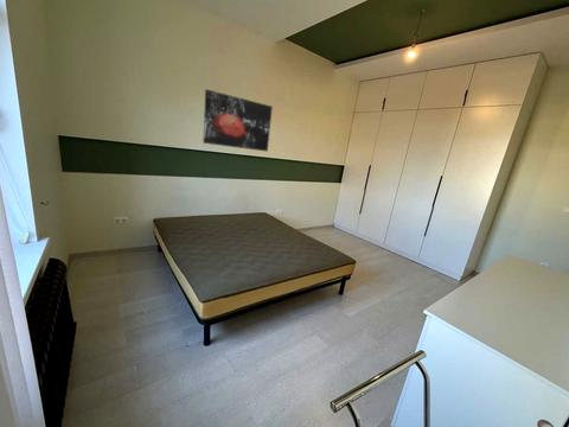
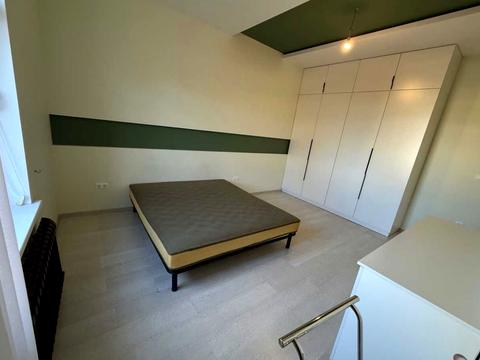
- wall art (239, 123)
